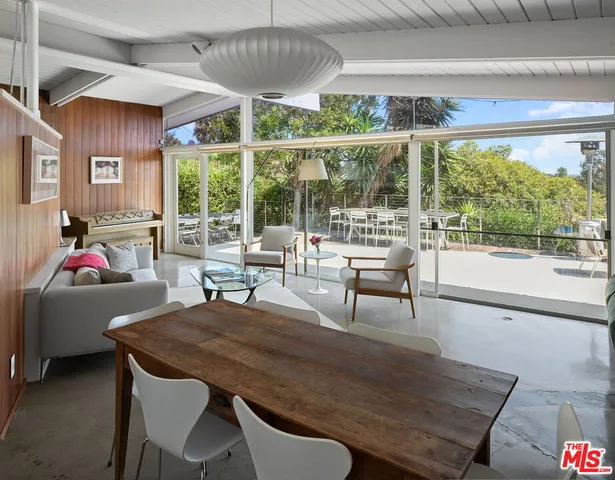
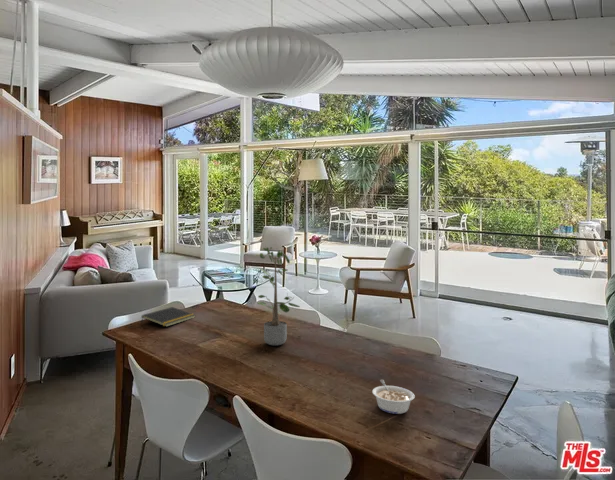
+ potted plant (274, 293)
+ legume (391, 398)
+ notepad (169, 316)
